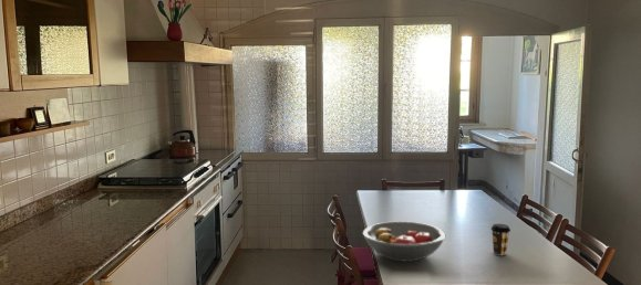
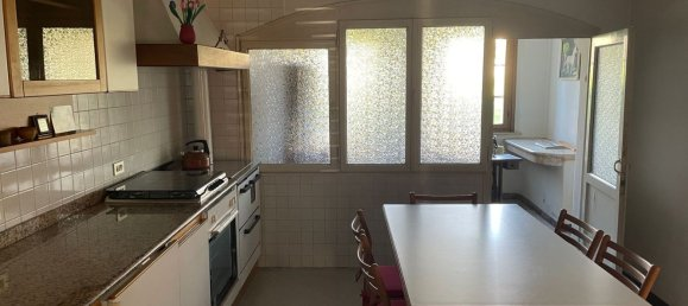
- coffee cup (499, 239)
- fruit bowl (403, 241)
